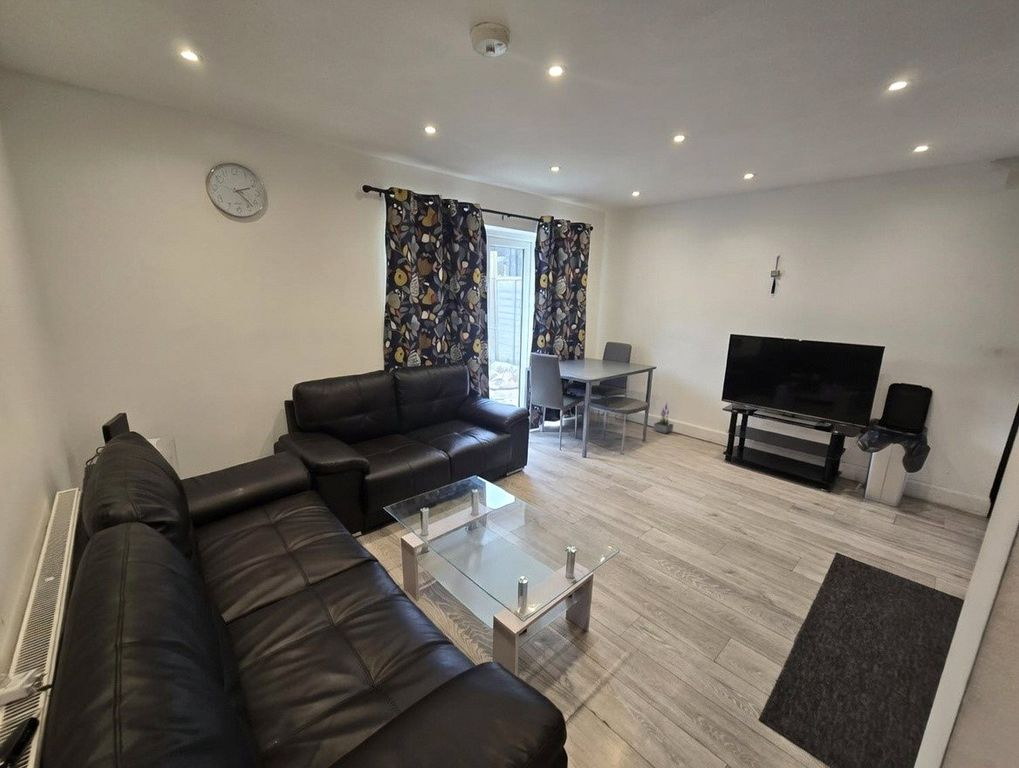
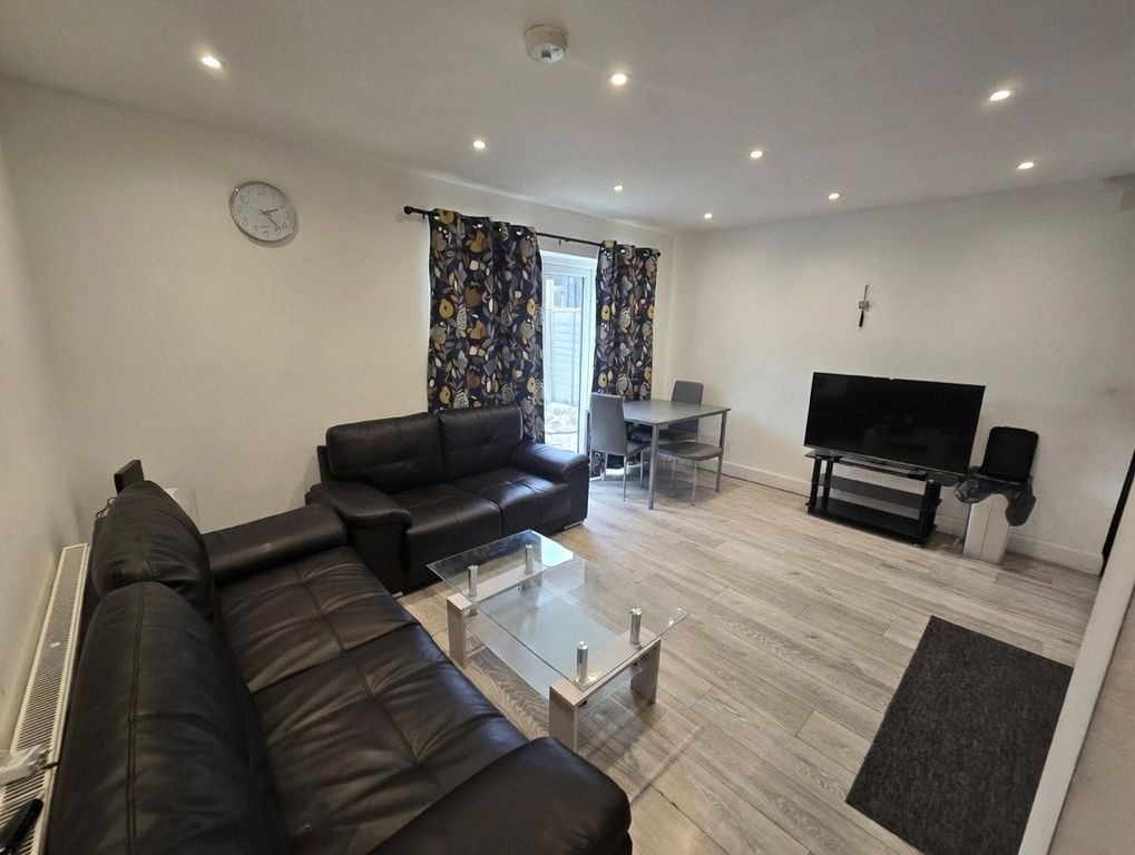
- potted plant (664, 416)
